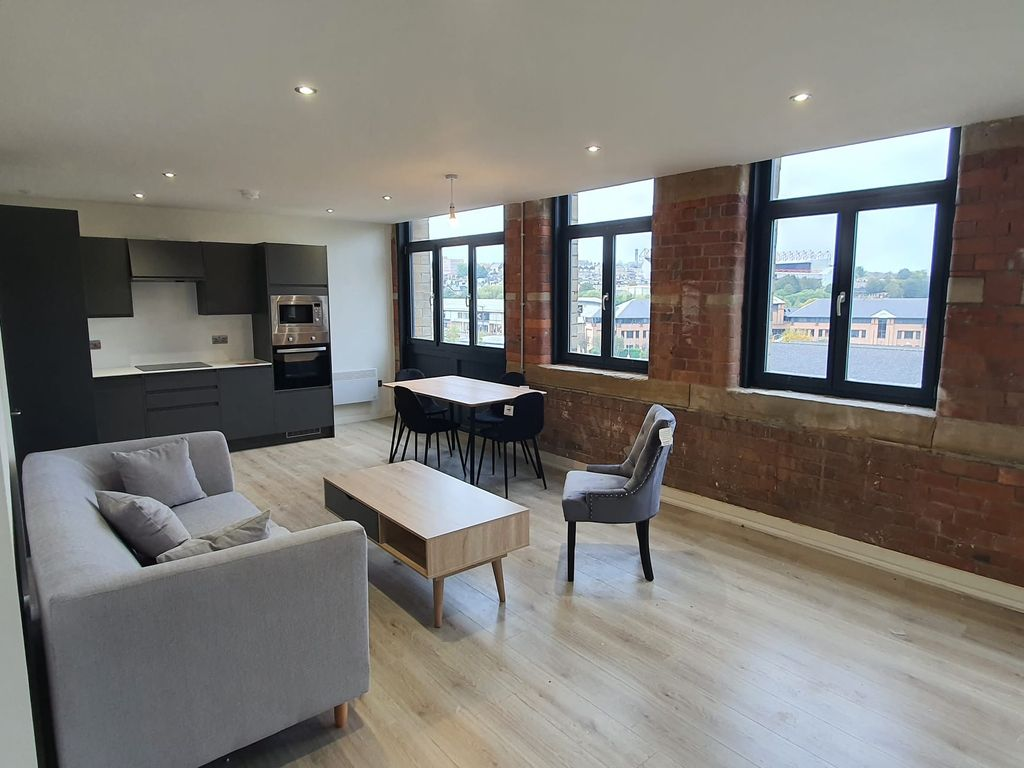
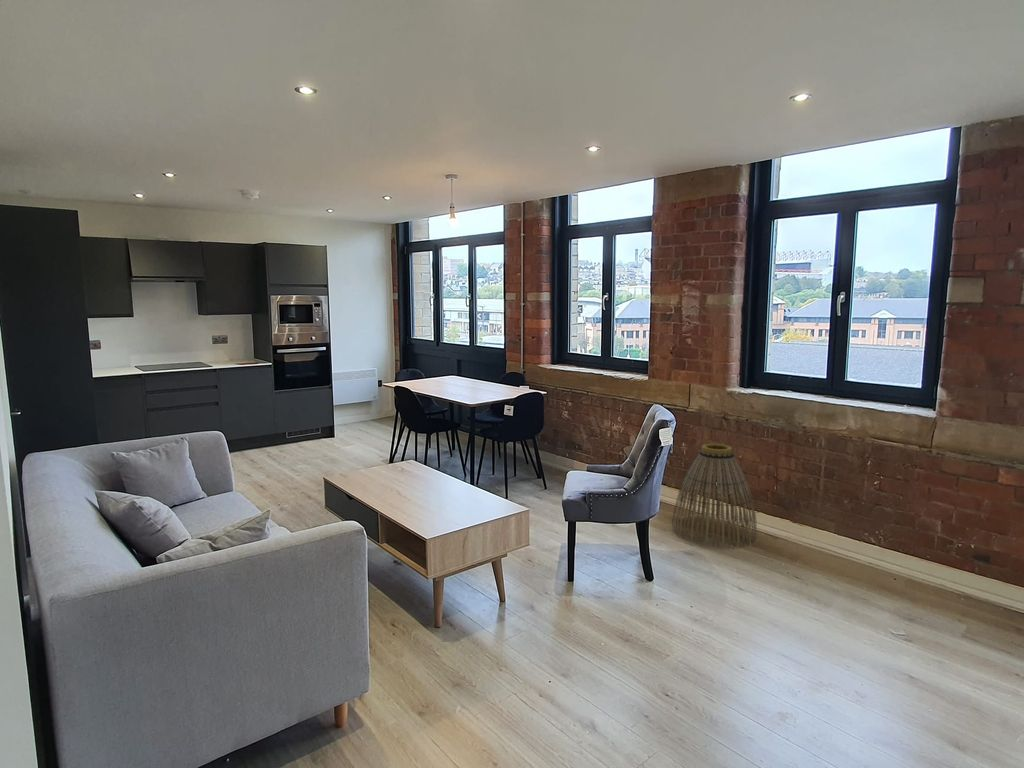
+ basket (714, 489)
